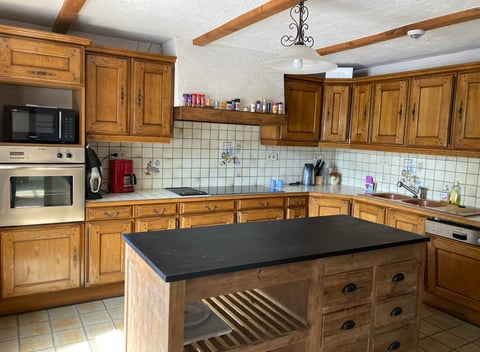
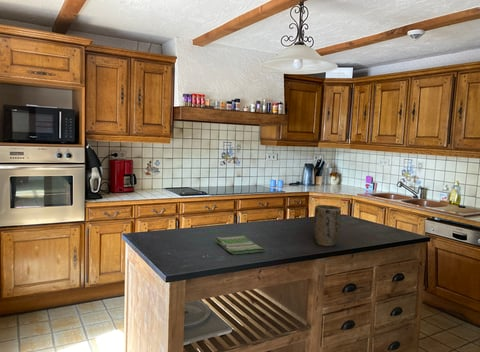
+ dish towel (238, 244)
+ plant pot (326, 225)
